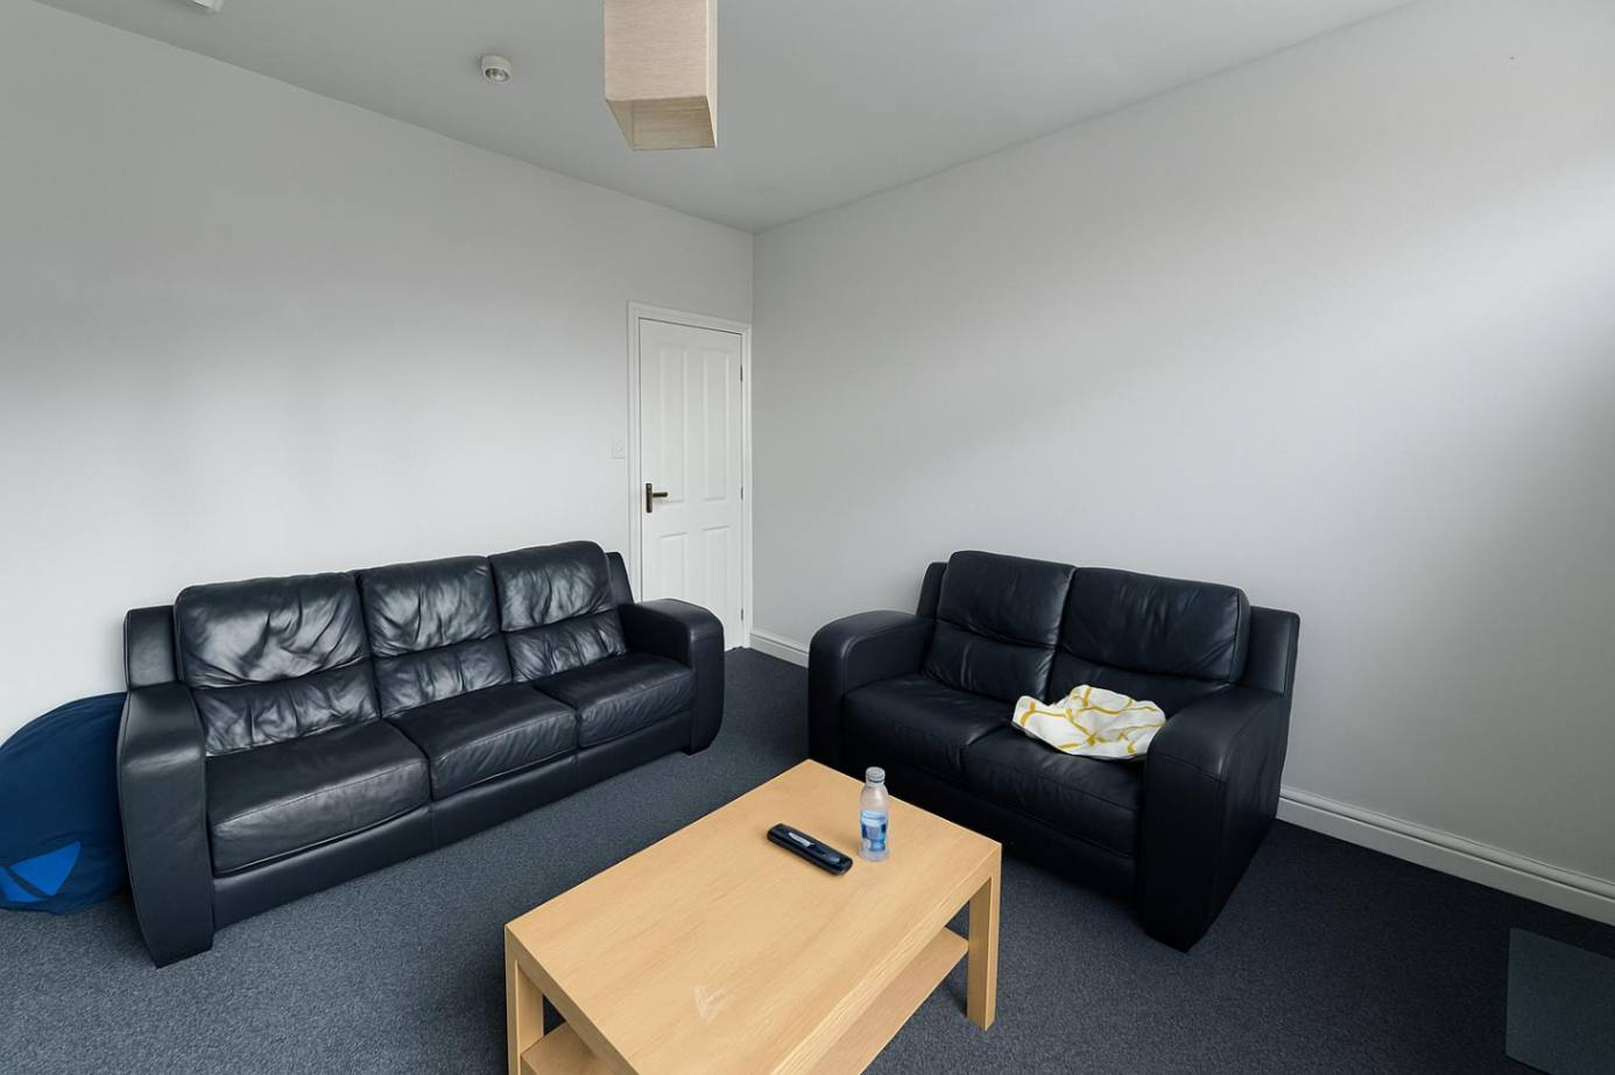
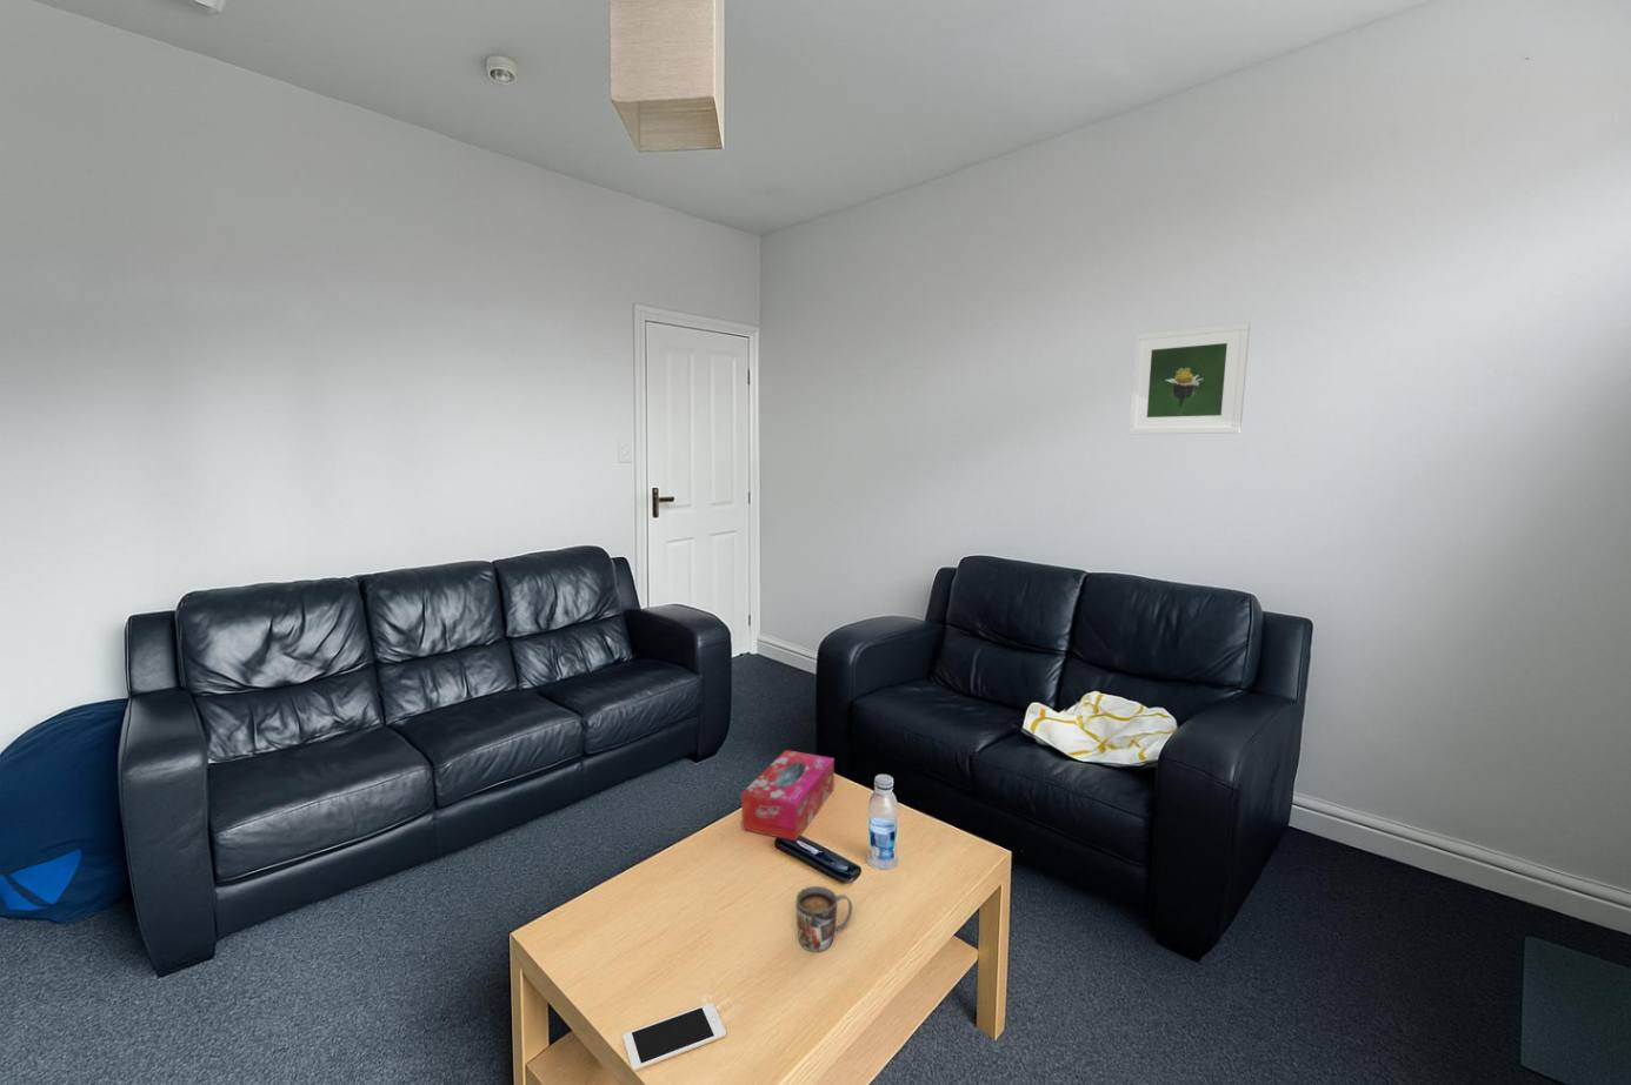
+ mug (824, 917)
+ cell phone (674, 1034)
+ tissue box (790, 791)
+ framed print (1185, 381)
